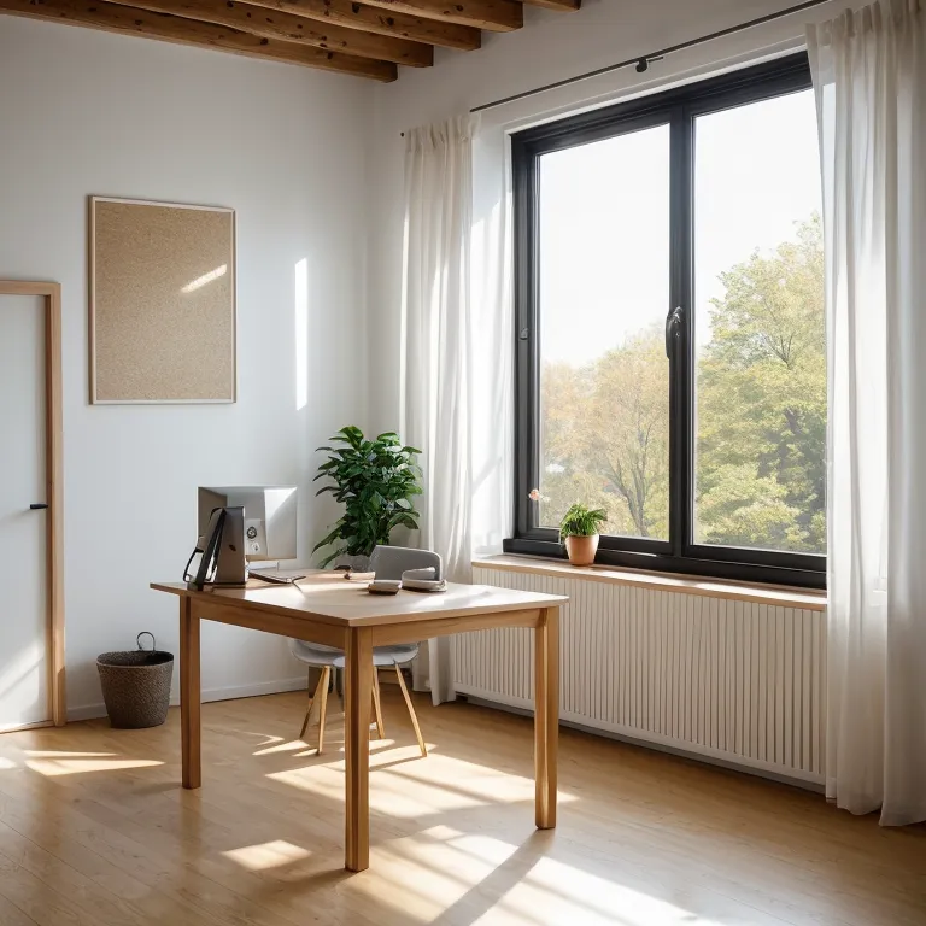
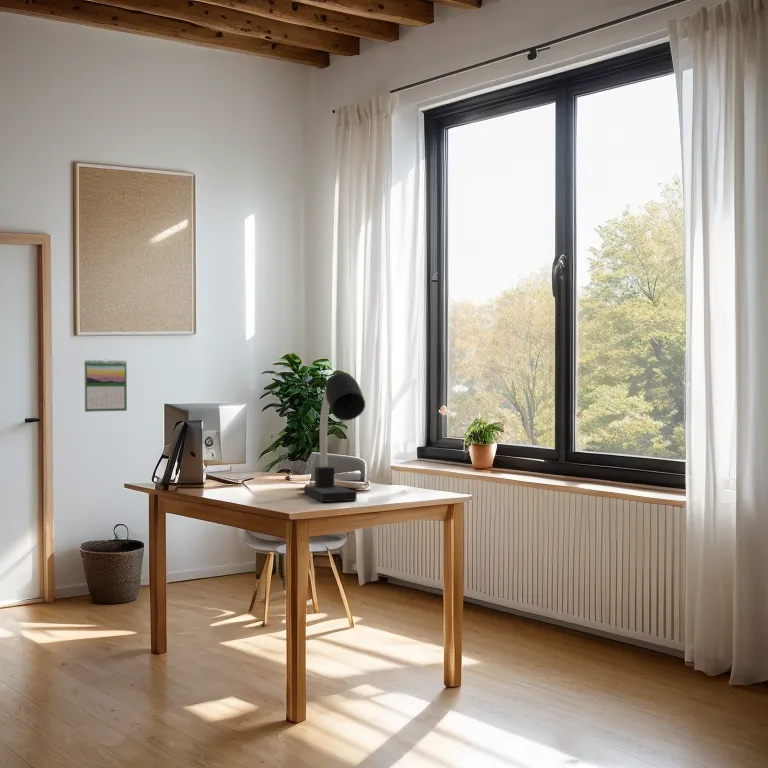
+ desk lamp (326, 436)
+ calendar (105, 385)
